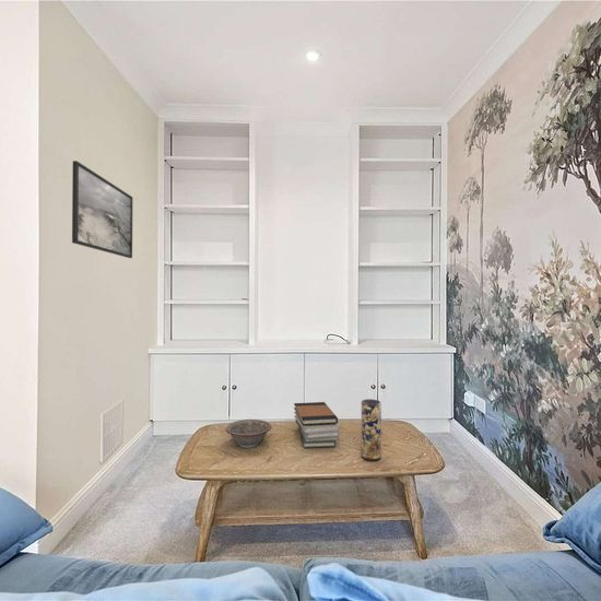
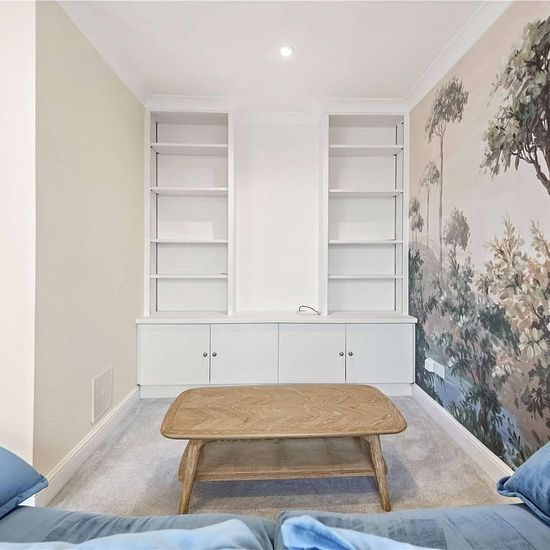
- vase (370, 428)
- decorative bowl (248, 435)
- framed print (106, 216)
- book stack (315, 423)
